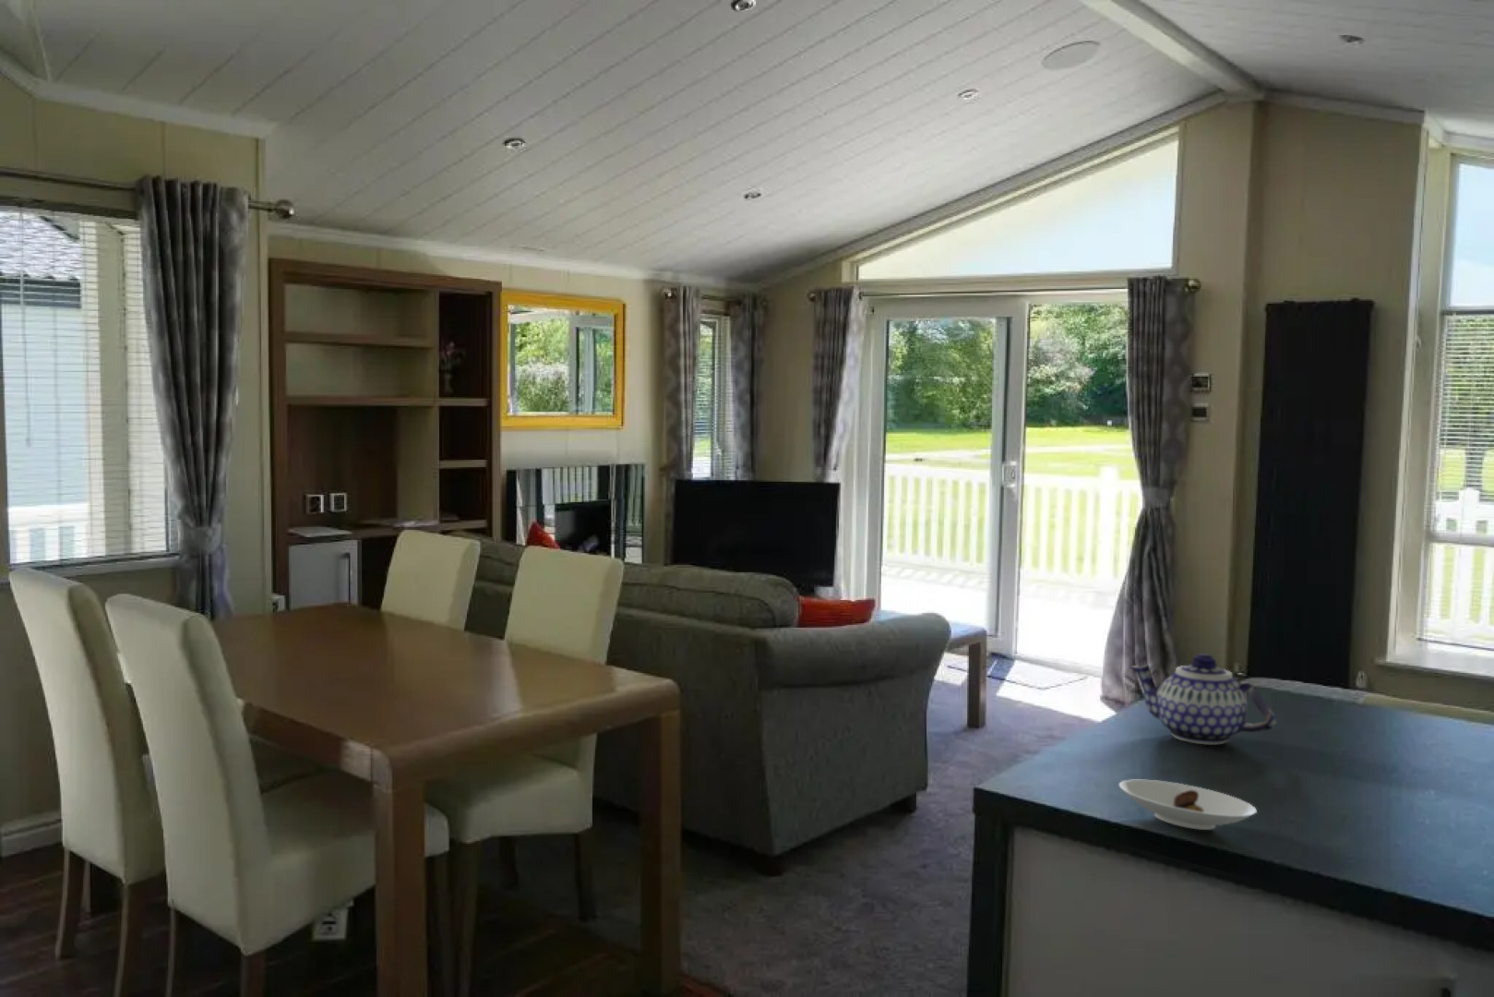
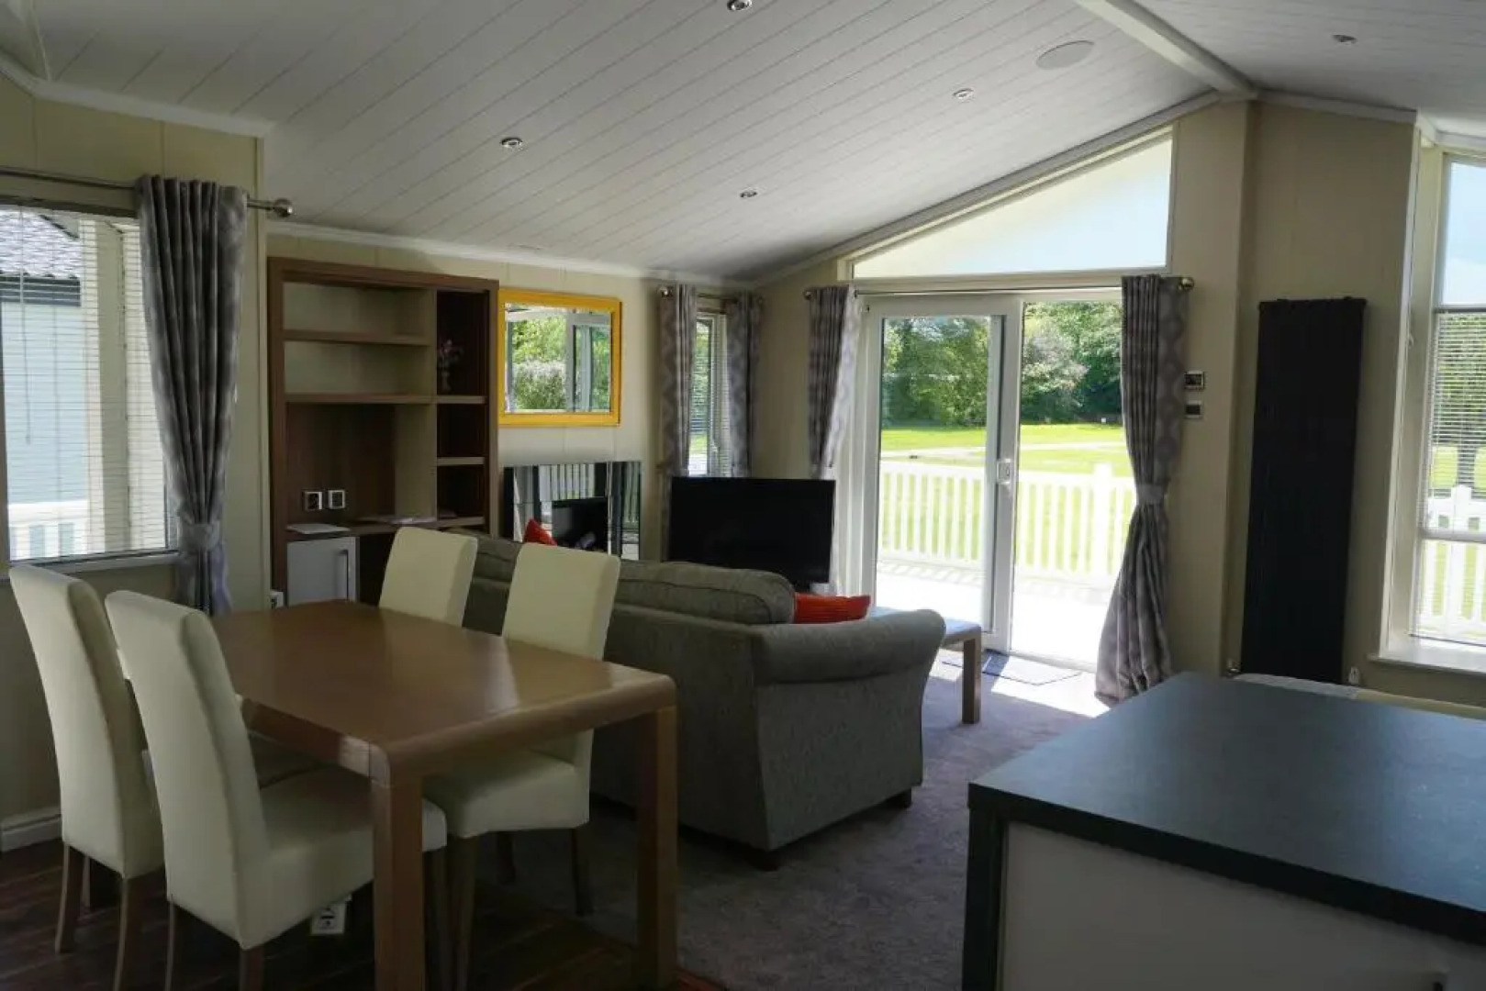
- saucer (1185, 806)
- teapot (1199, 695)
